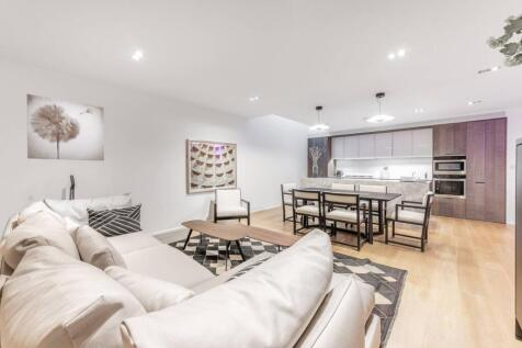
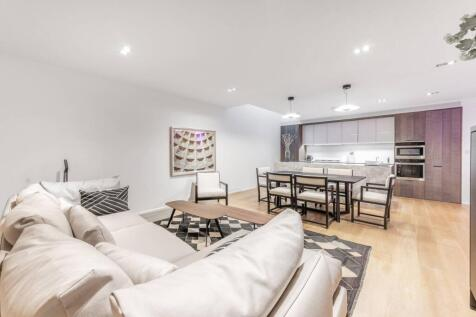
- wall art (69, 131)
